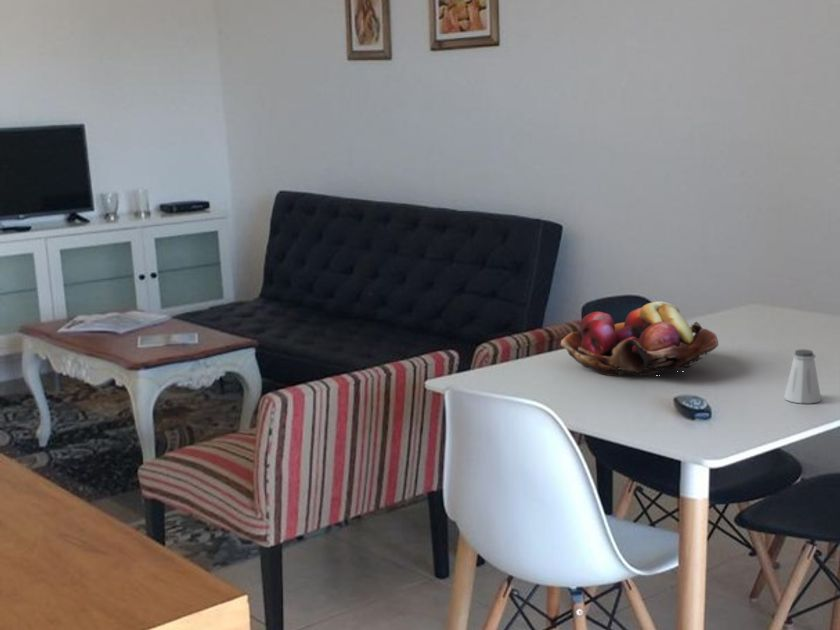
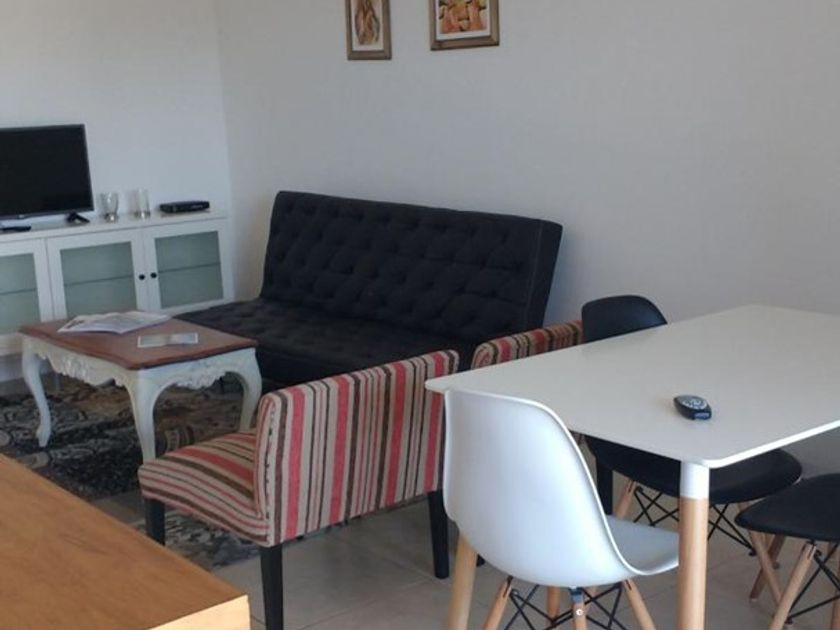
- fruit basket (642, 336)
- saltshaker (803, 375)
